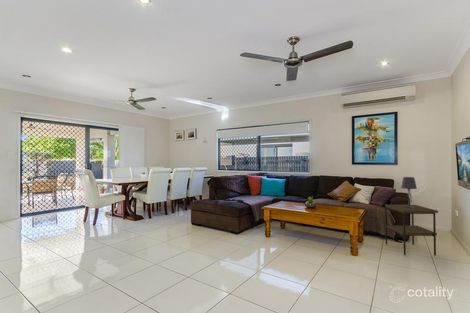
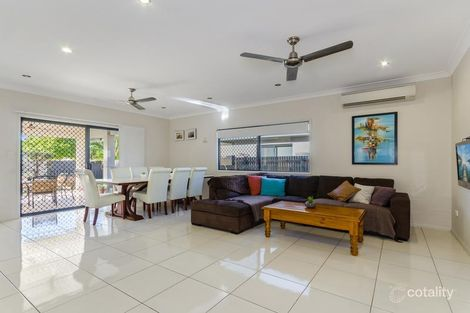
- side table (410, 228)
- table lamp (408, 191)
